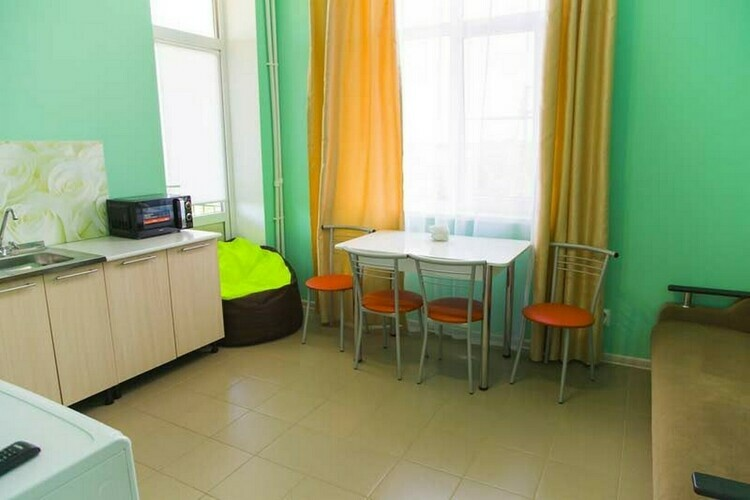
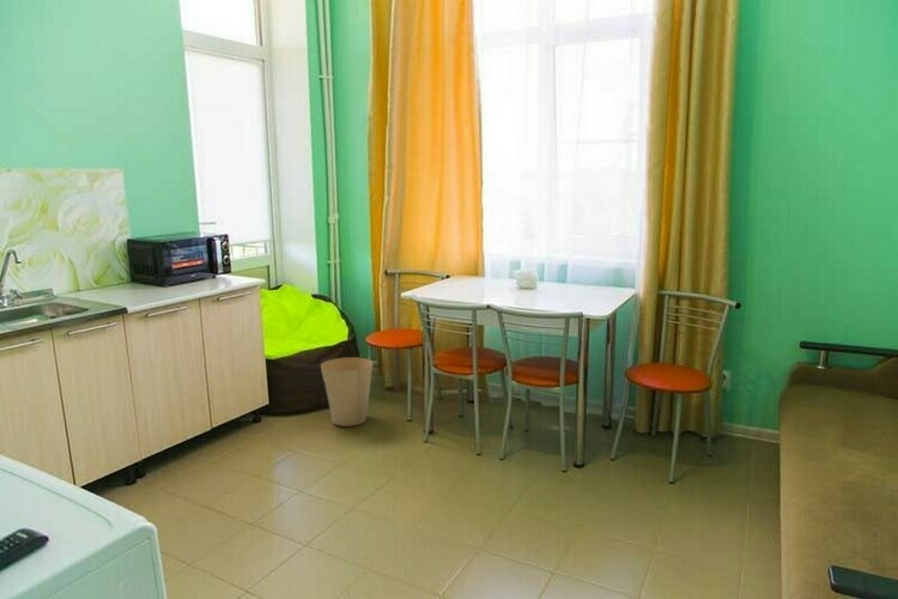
+ trash can (347, 392)
